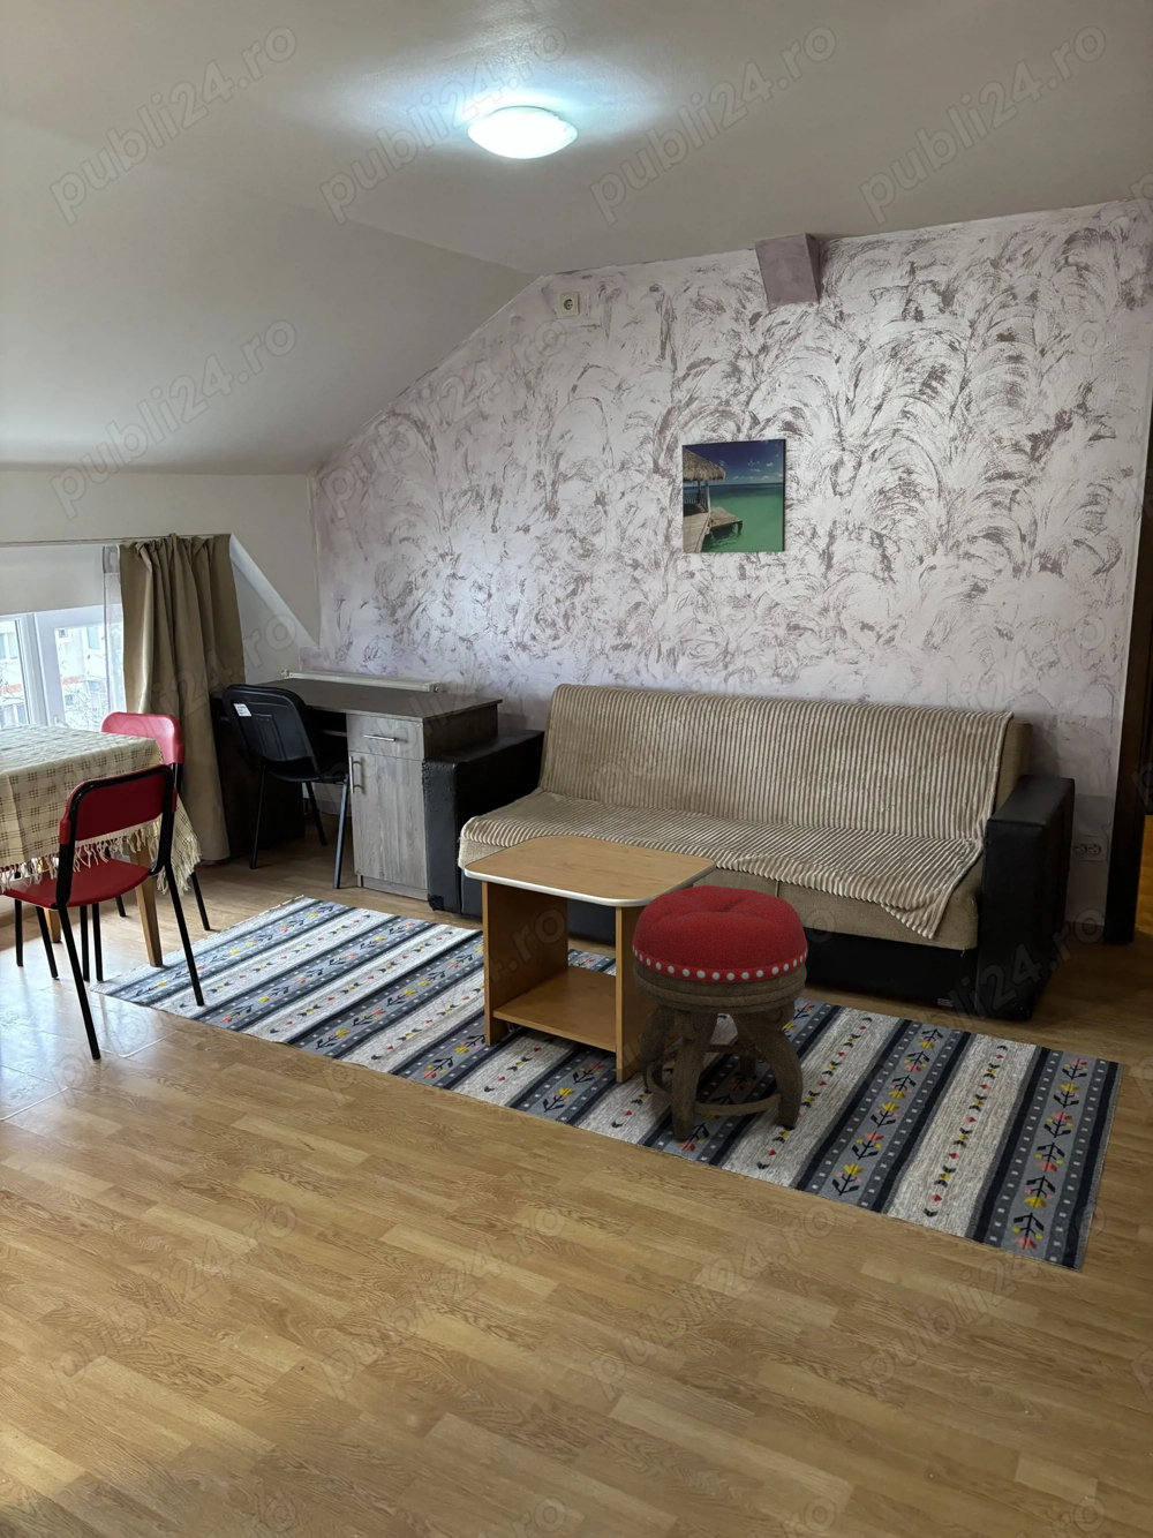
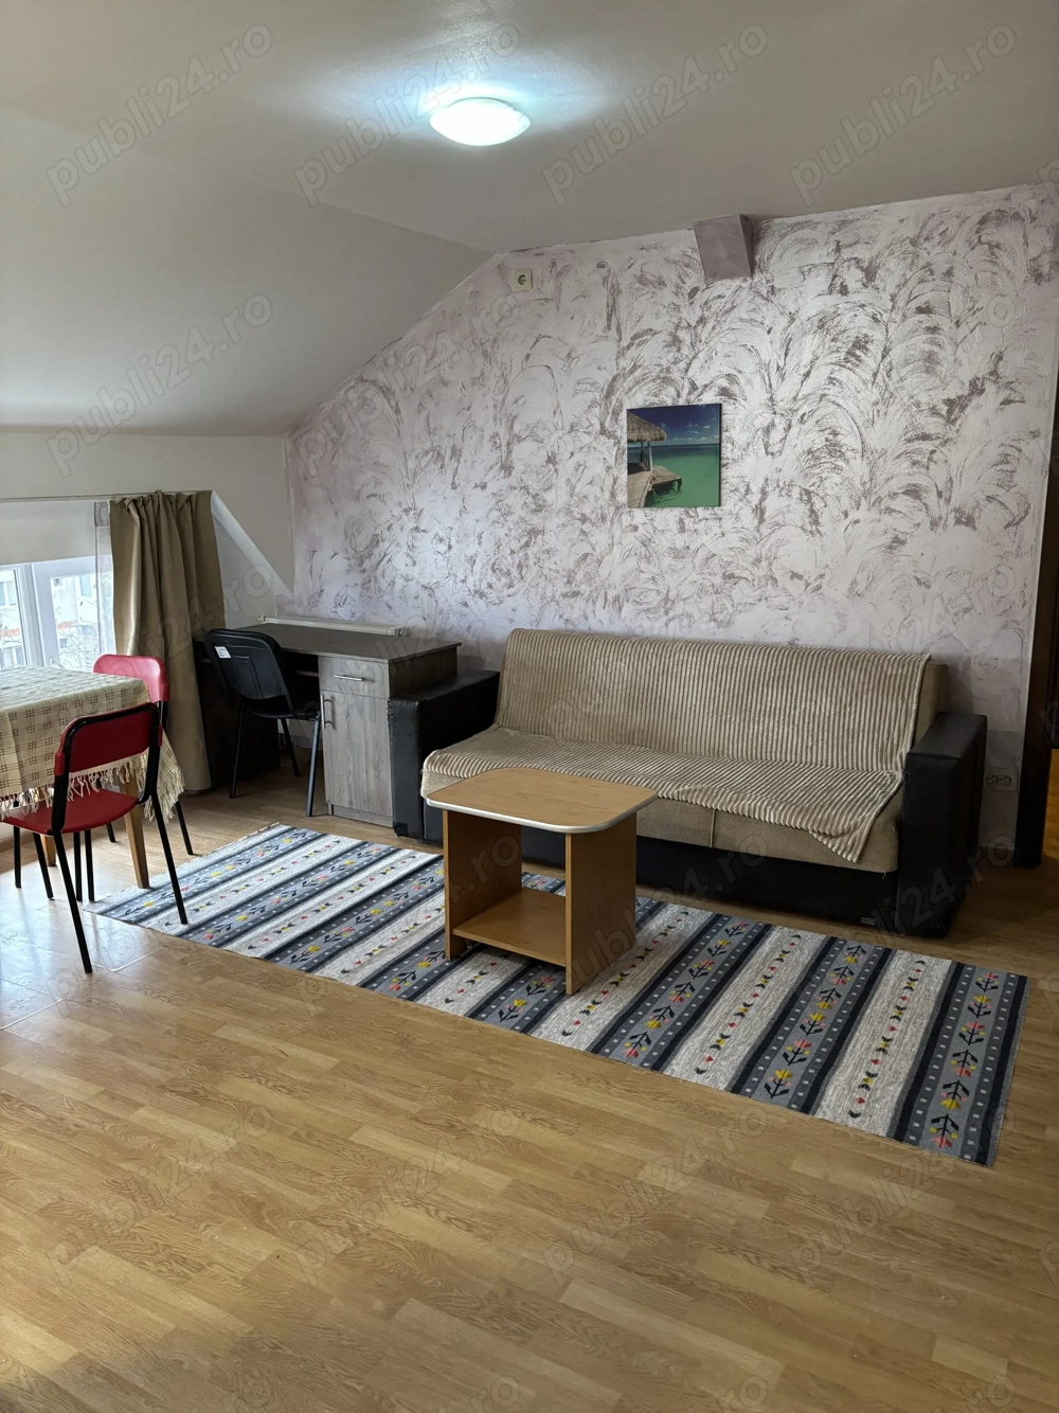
- footstool (718, 1003)
